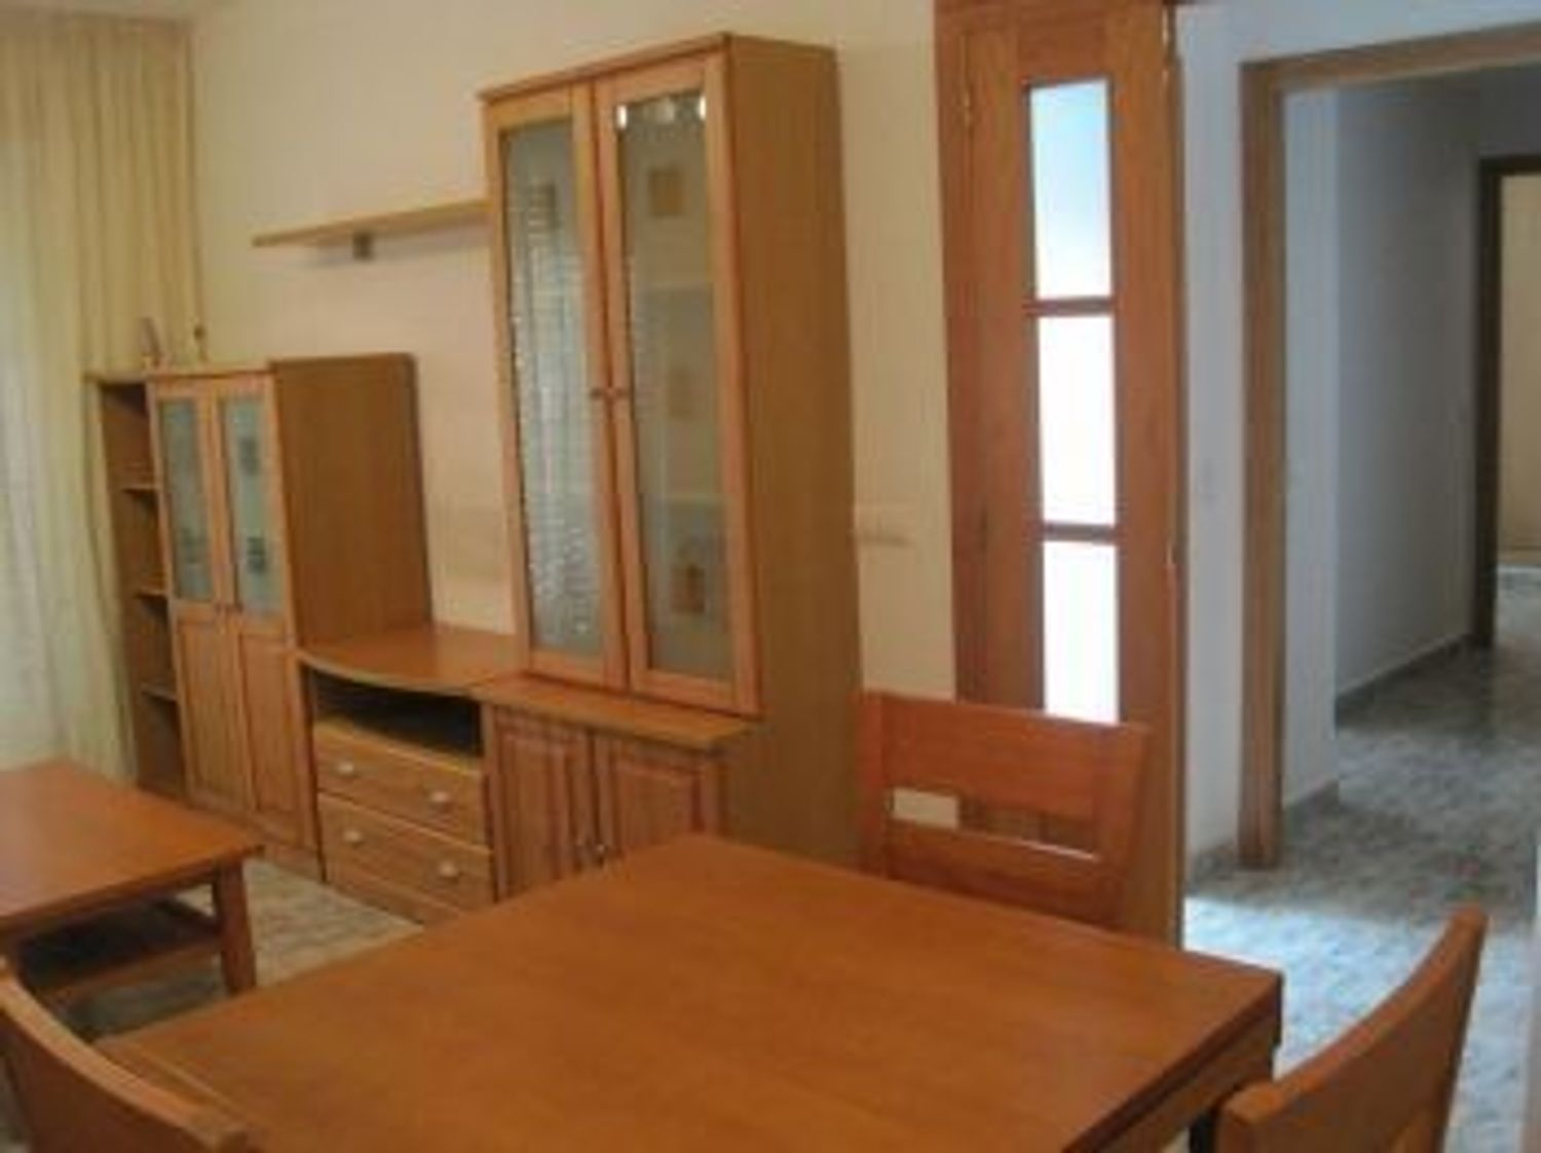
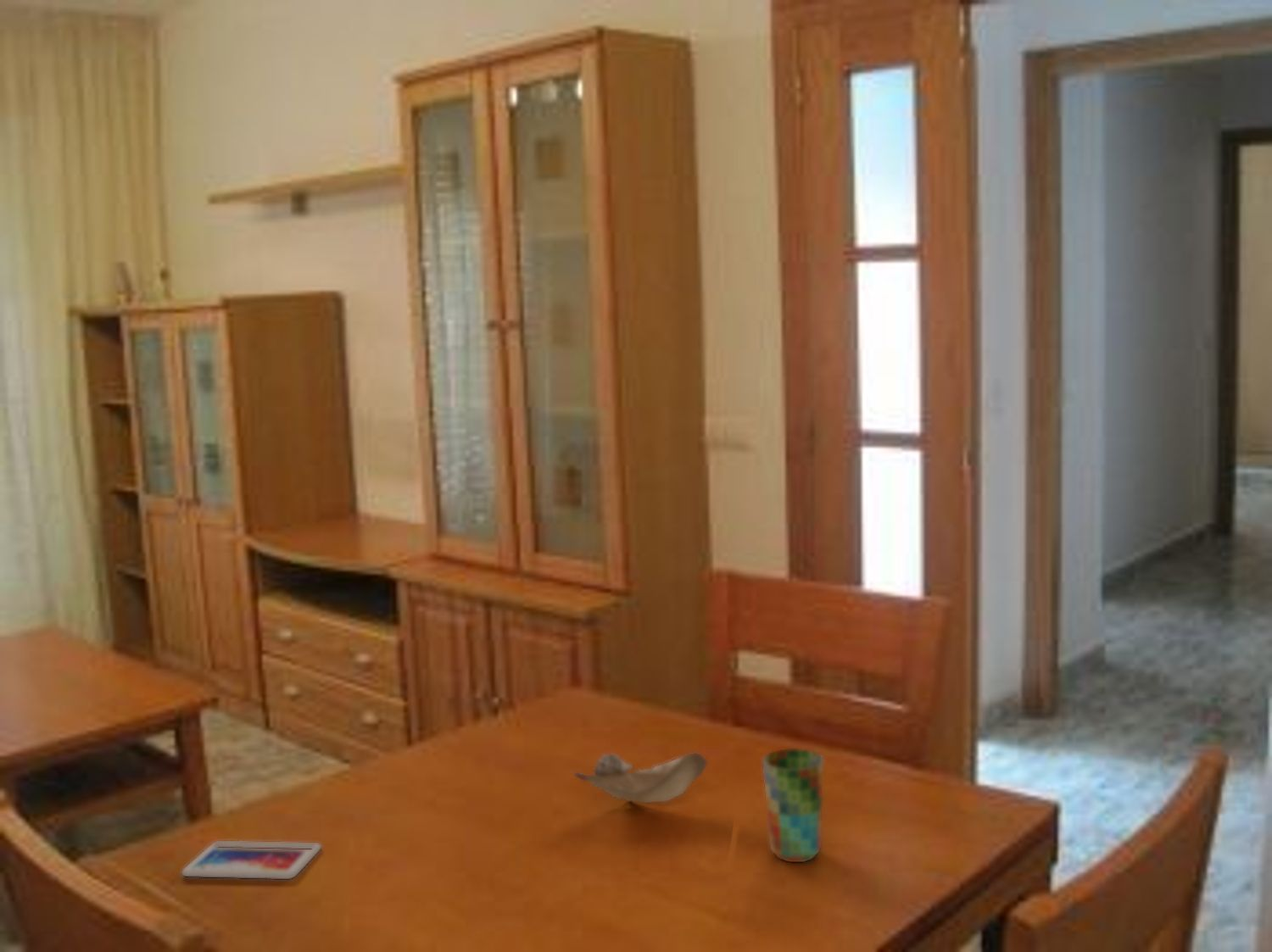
+ flower (641, 778)
+ smartphone (253, 859)
+ cup (794, 806)
